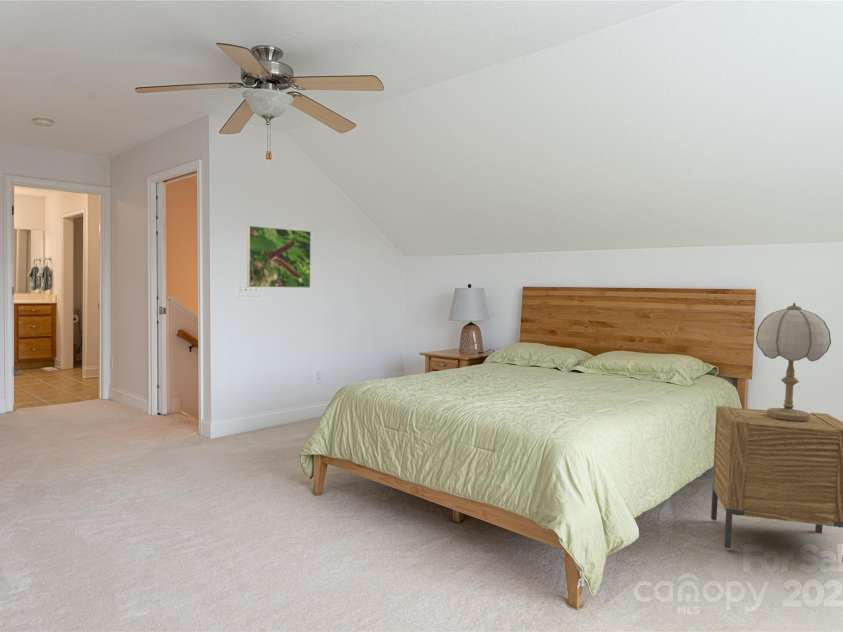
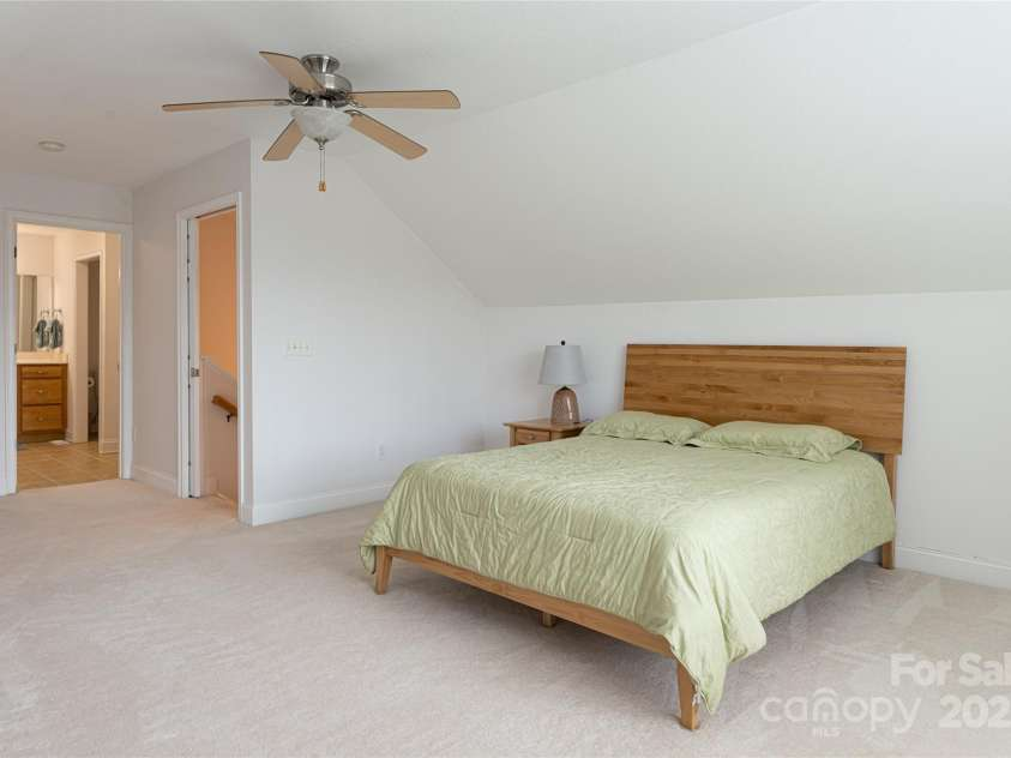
- nightstand (777, 479)
- table lamp (790, 359)
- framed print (280, 258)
